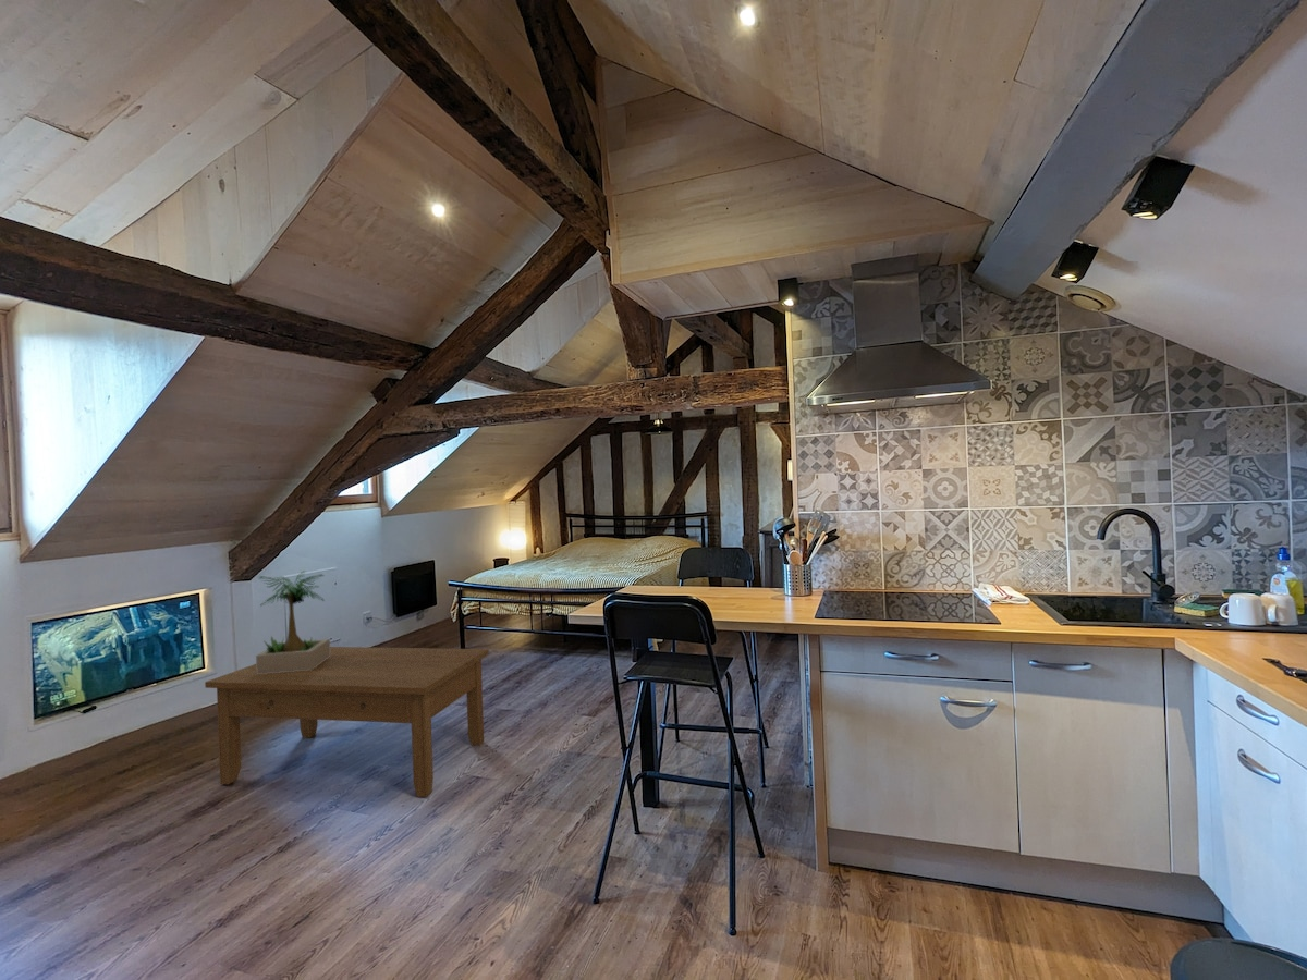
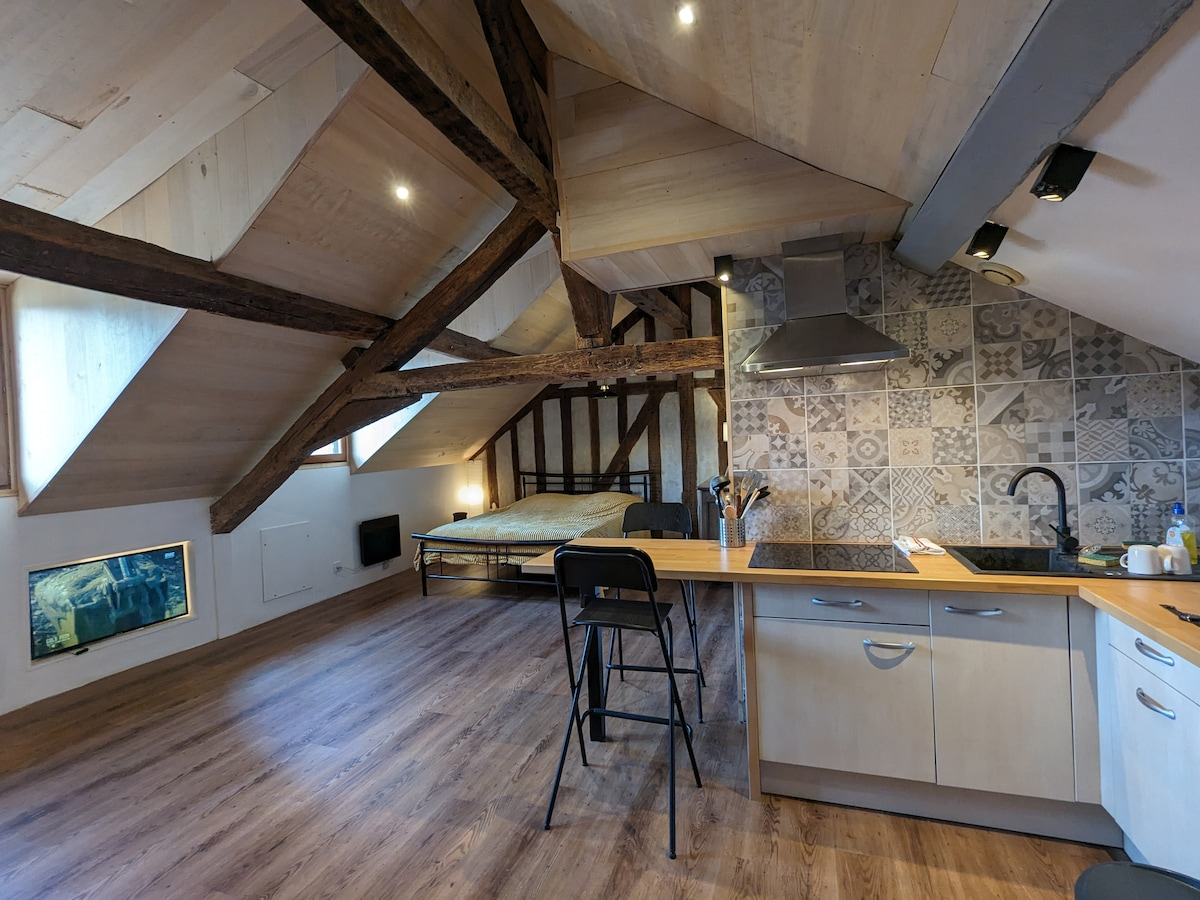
- coffee table (357, 713)
- potted plant (289, 620)
